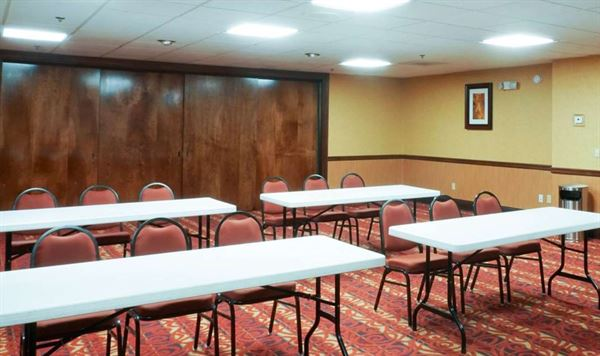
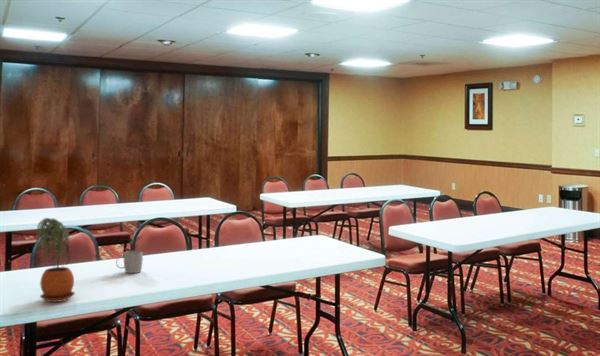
+ potted plant (53, 258)
+ mug (129, 262)
